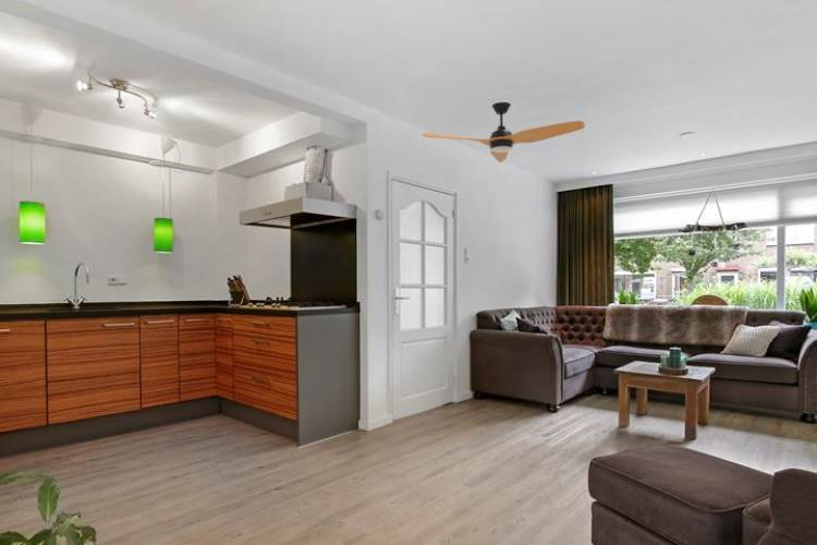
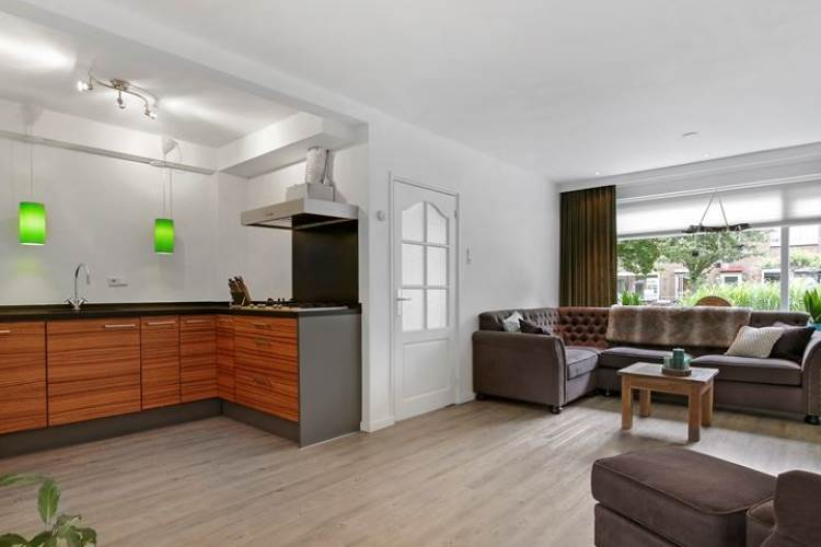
- electric fan (500, 133)
